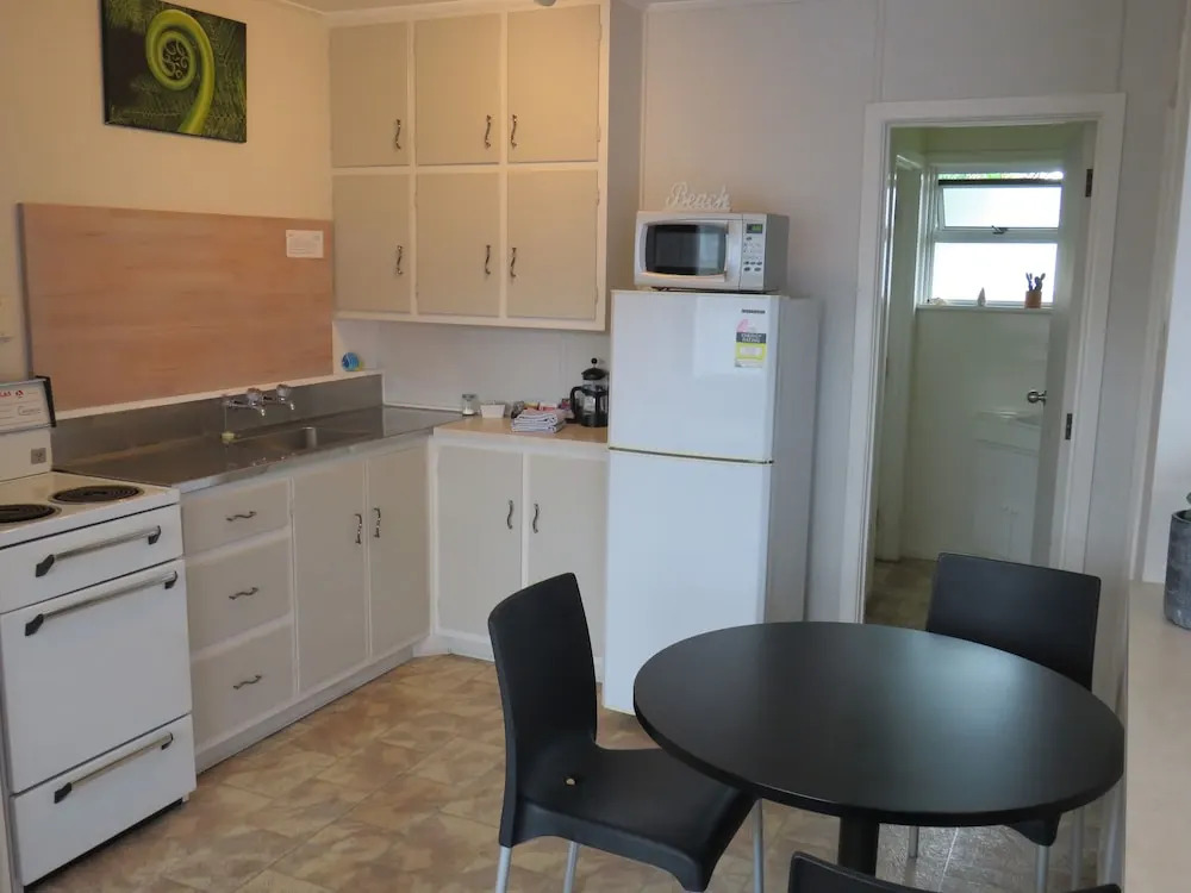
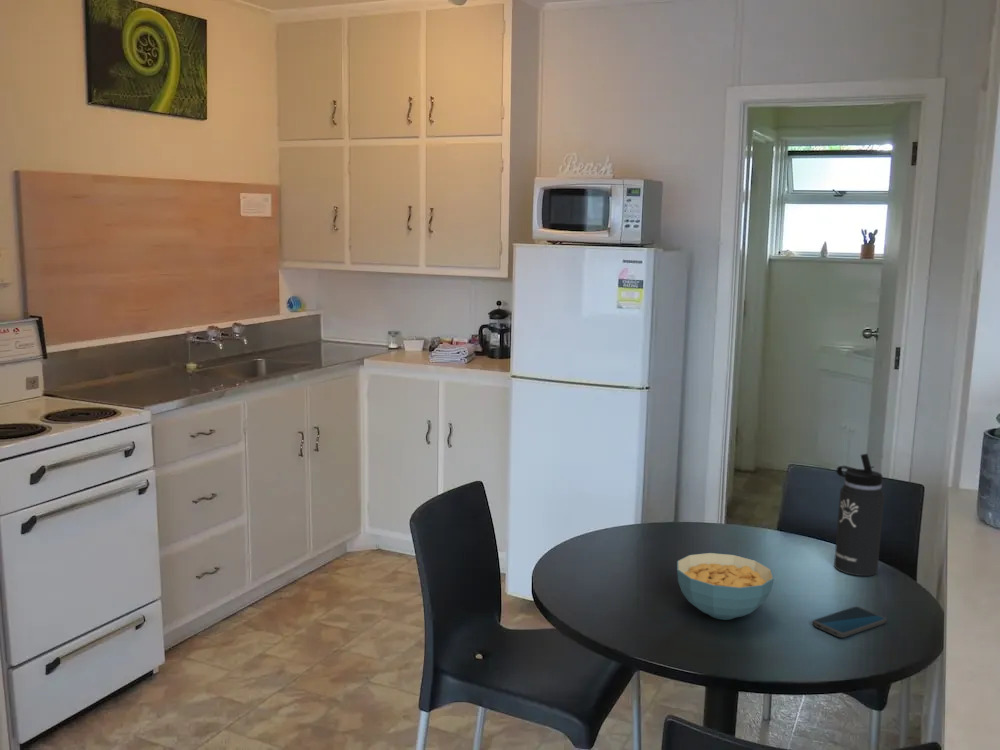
+ thermos bottle (856, 510)
+ smartphone (849, 621)
+ cereal bowl (722, 591)
